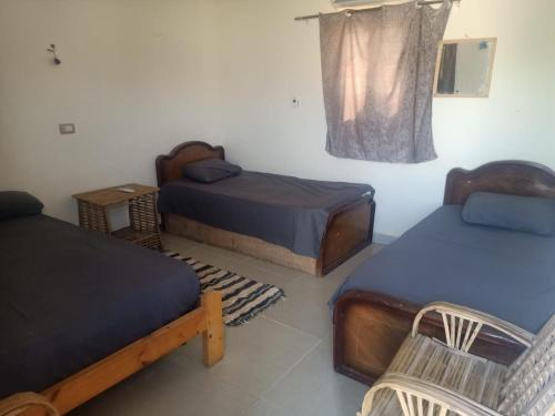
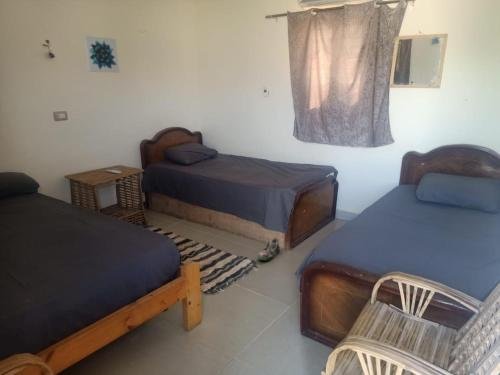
+ shoe (269, 249)
+ wall art (102, 54)
